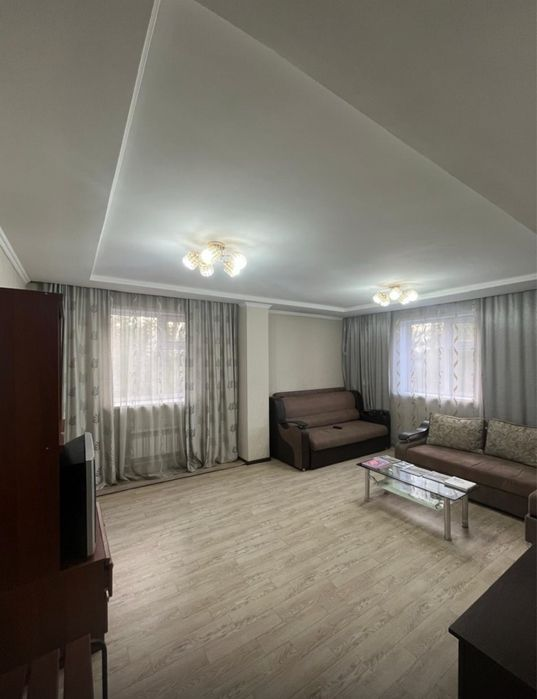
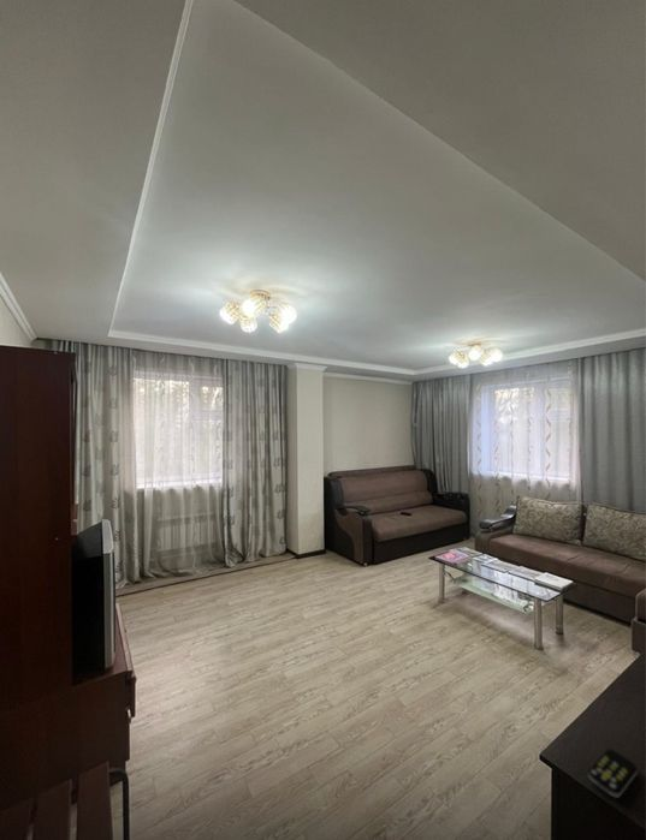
+ remote control (612, 772)
